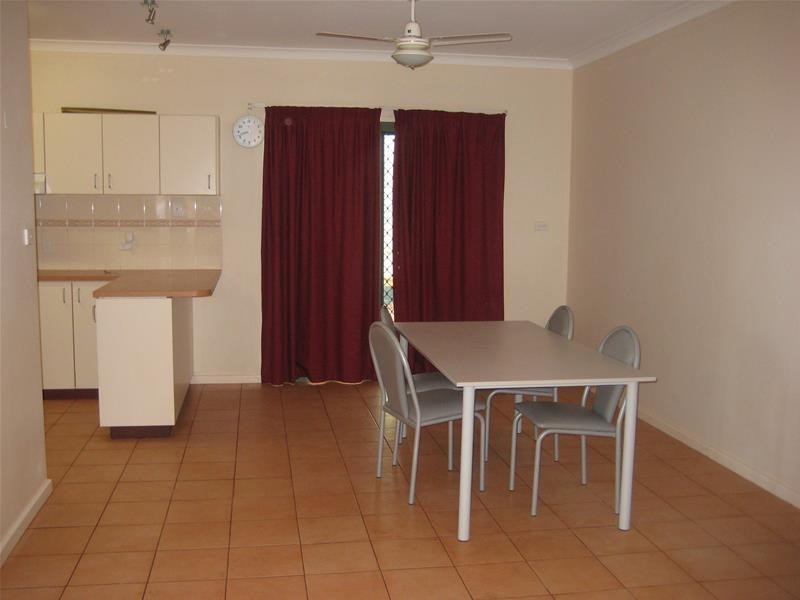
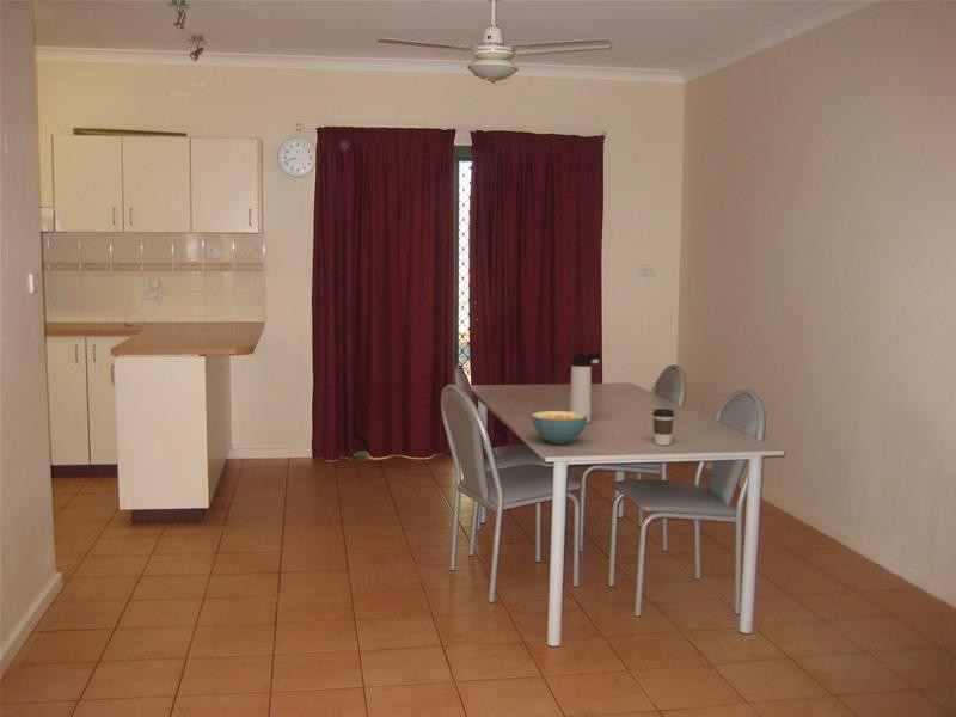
+ coffee cup (662, 427)
+ cereal bowl (558, 428)
+ thermos bottle (586, 387)
